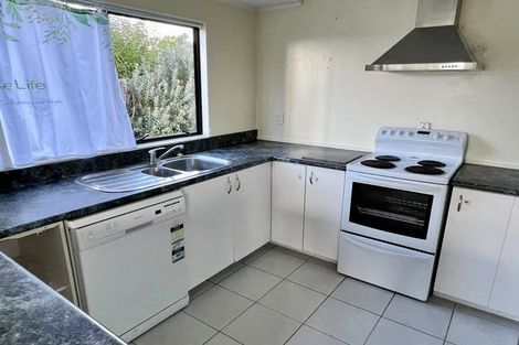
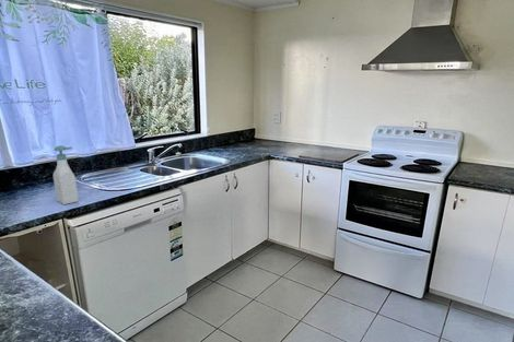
+ soap bottle (66, 173)
